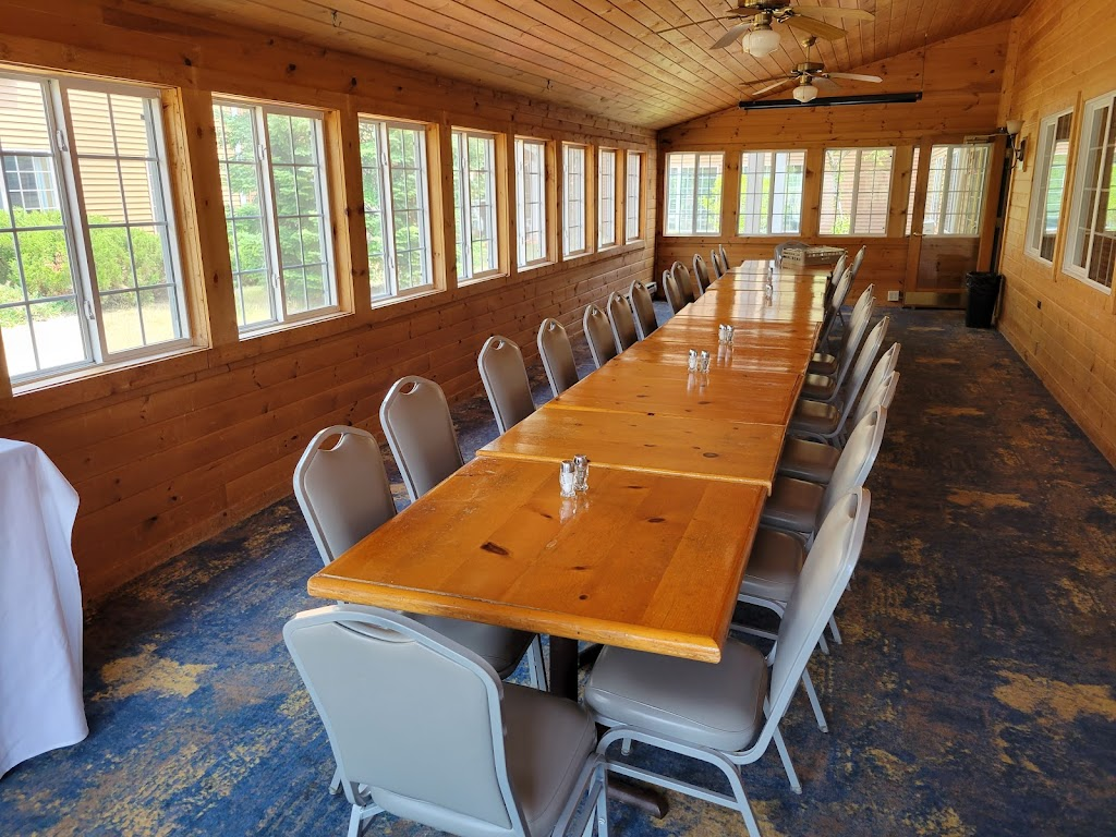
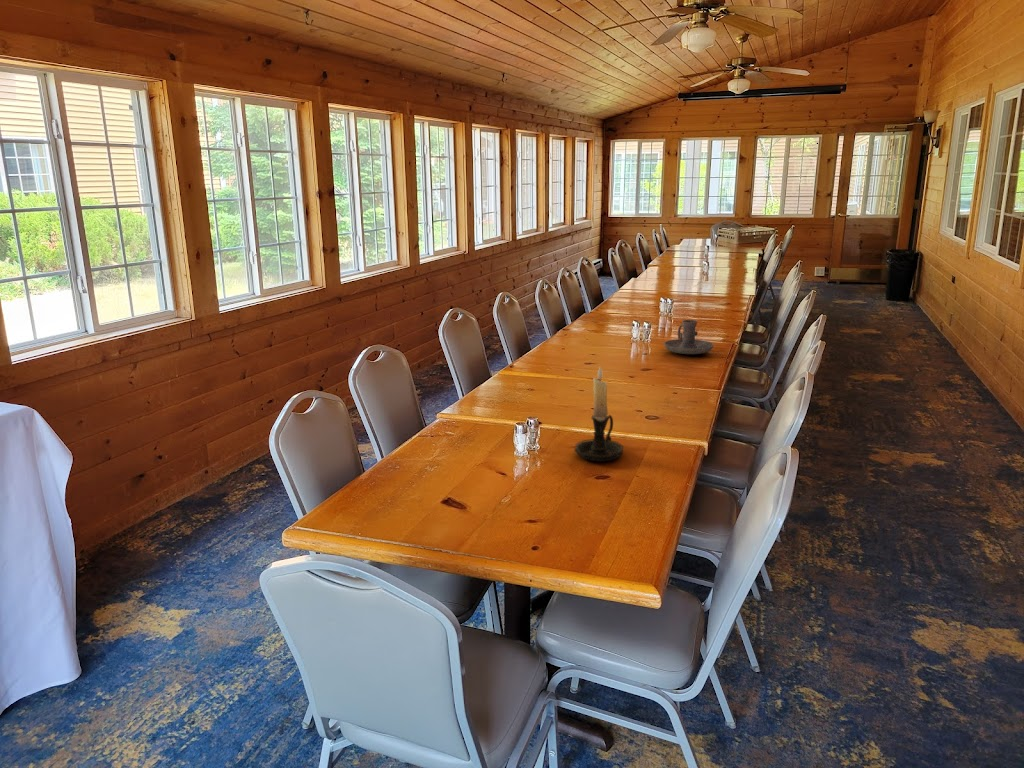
+ candle holder (602, 408)
+ candle holder (687, 335)
